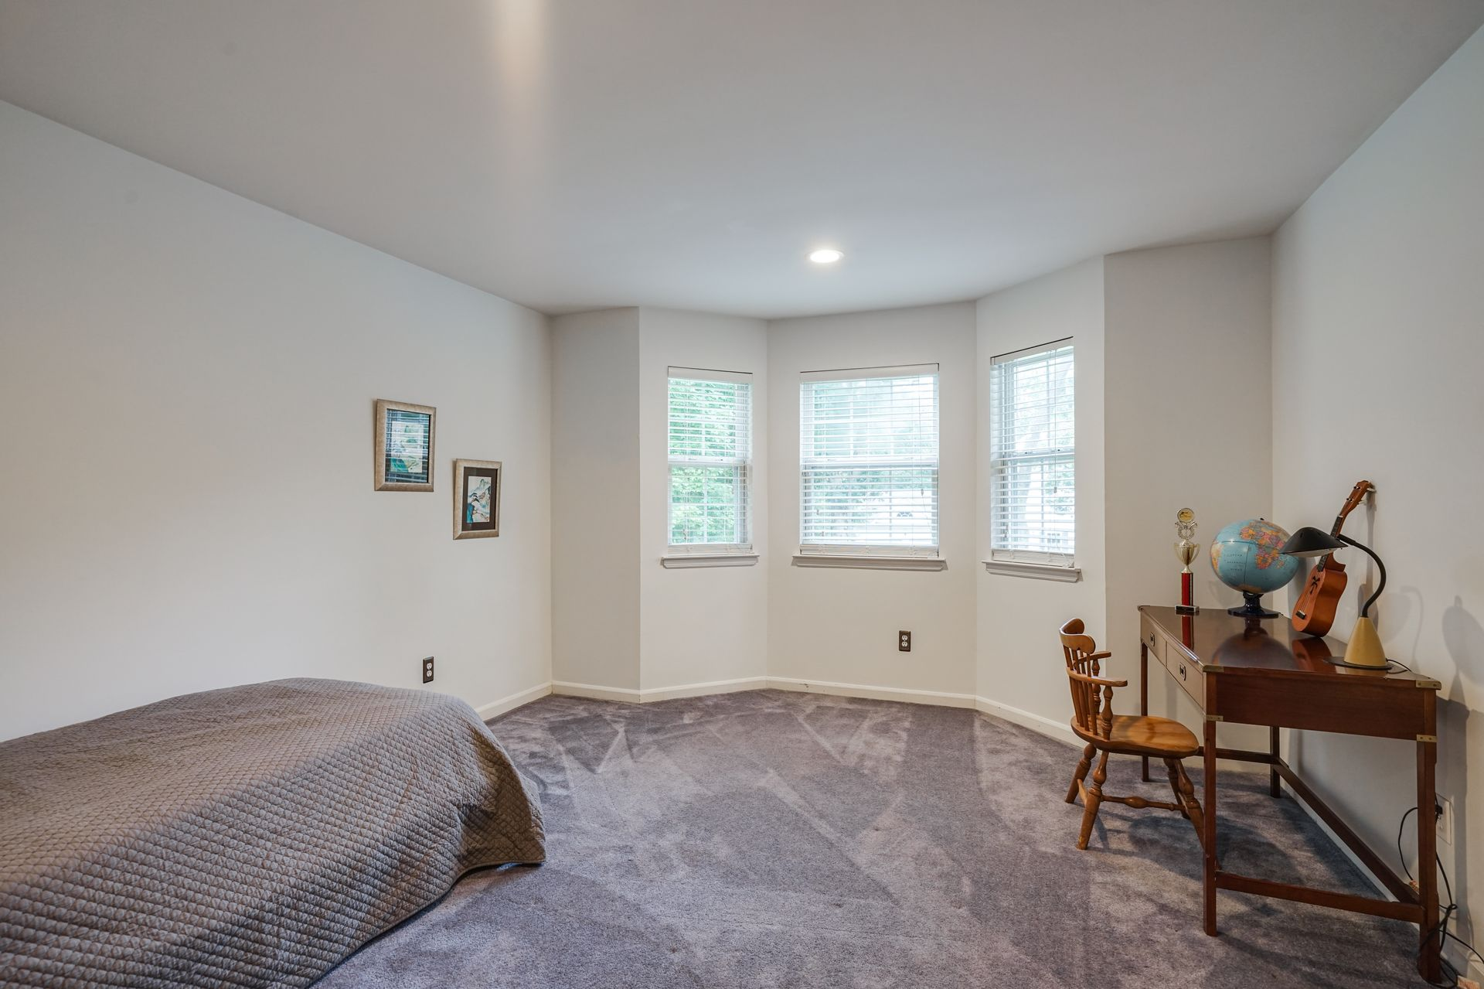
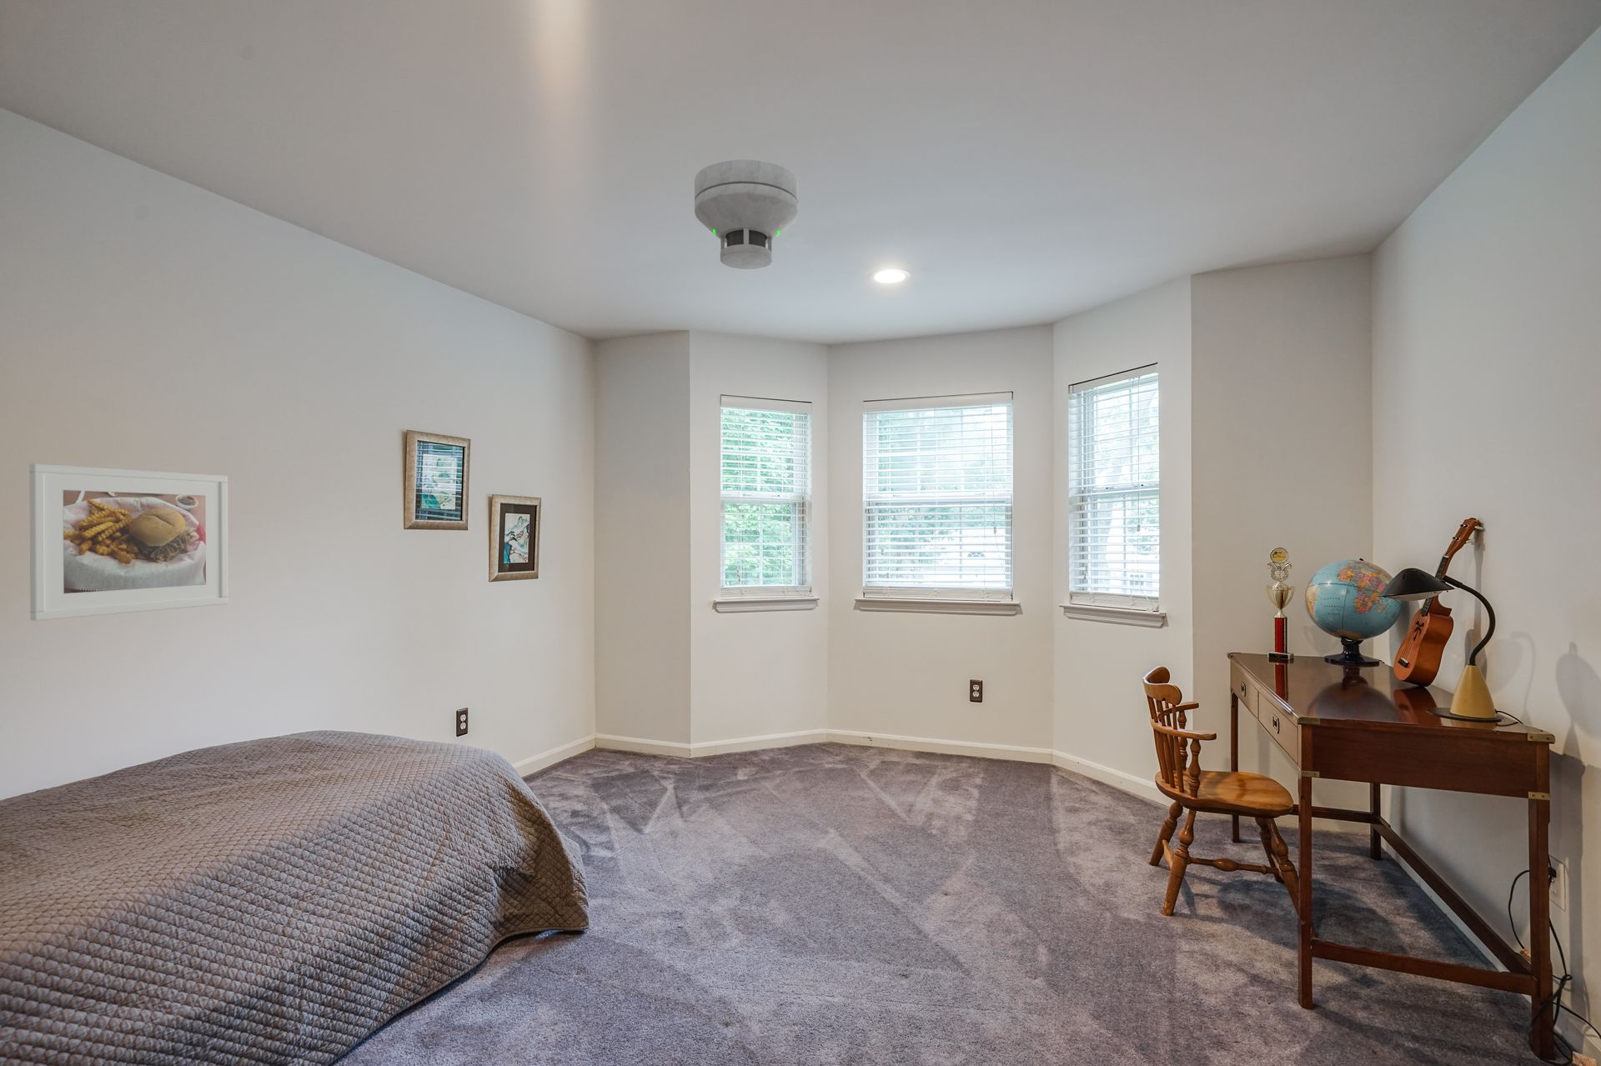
+ smoke detector (746, 221)
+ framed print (138, 540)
